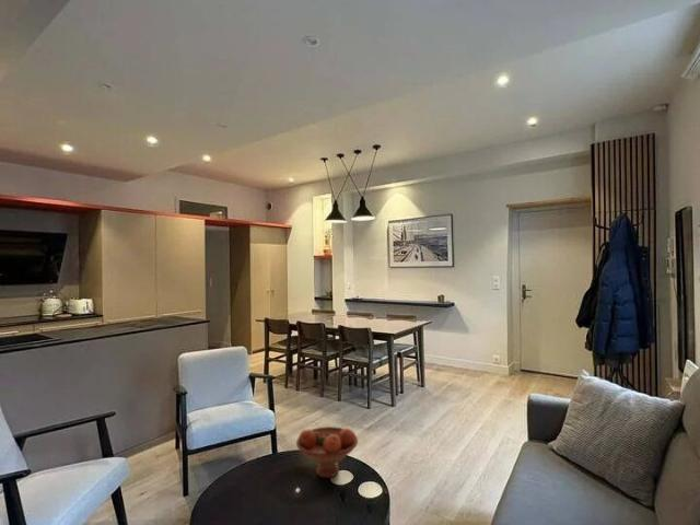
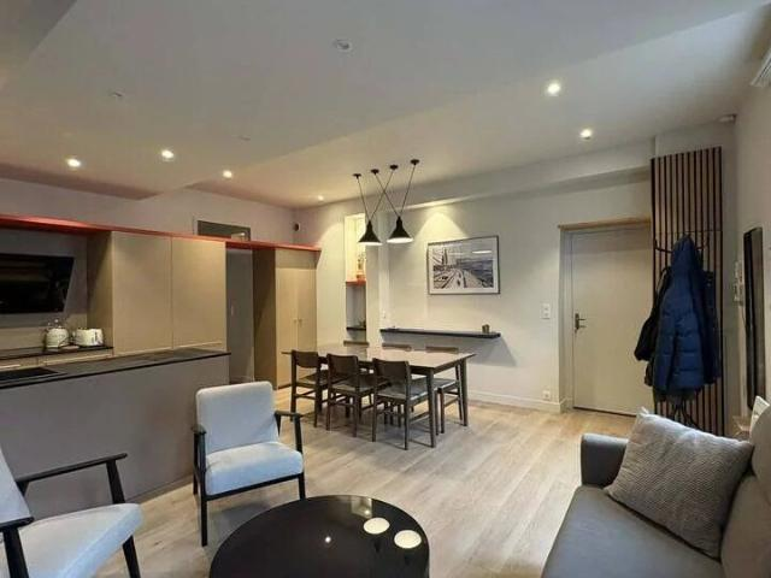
- fruit bowl (327, 450)
